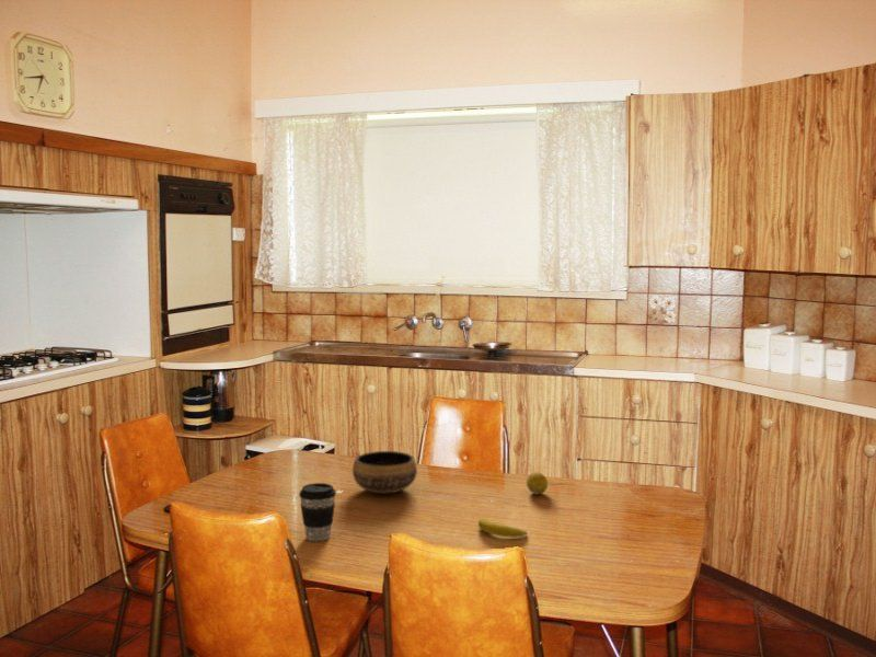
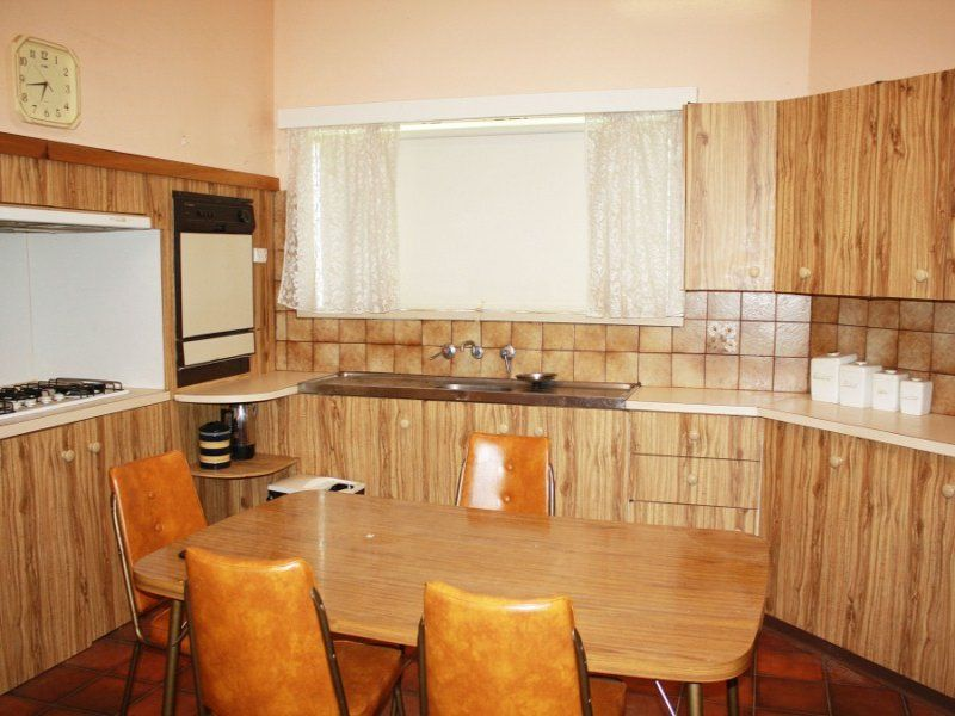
- fruit (537, 483)
- banana (499, 527)
- coffee cup (318, 511)
- bowl (384, 473)
